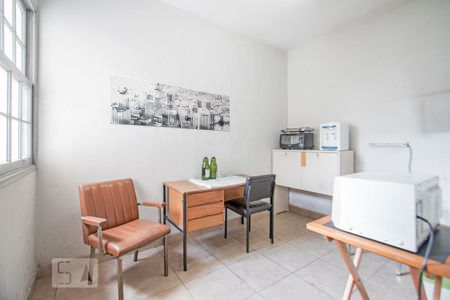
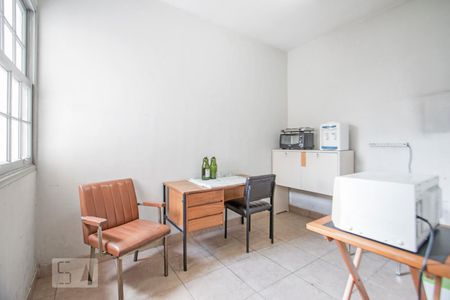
- wall art (179, 107)
